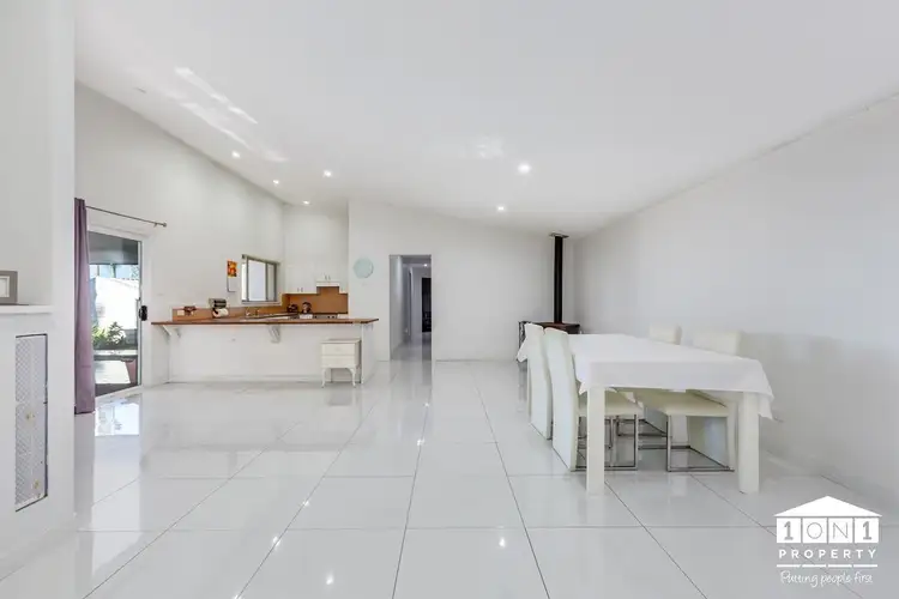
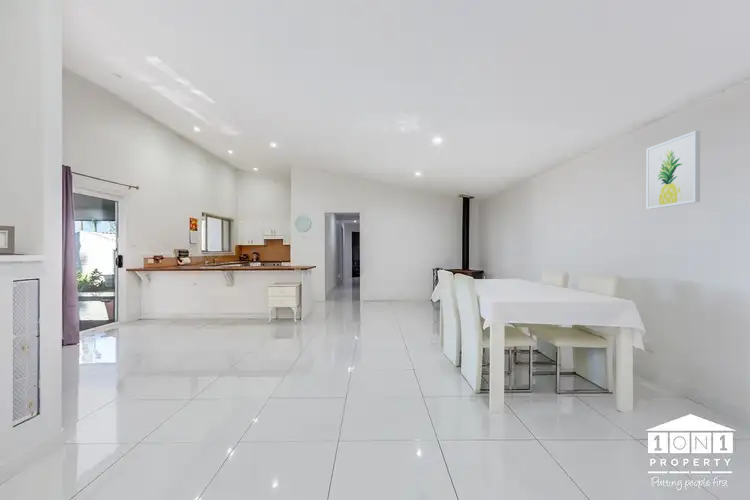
+ wall art (671, 173)
